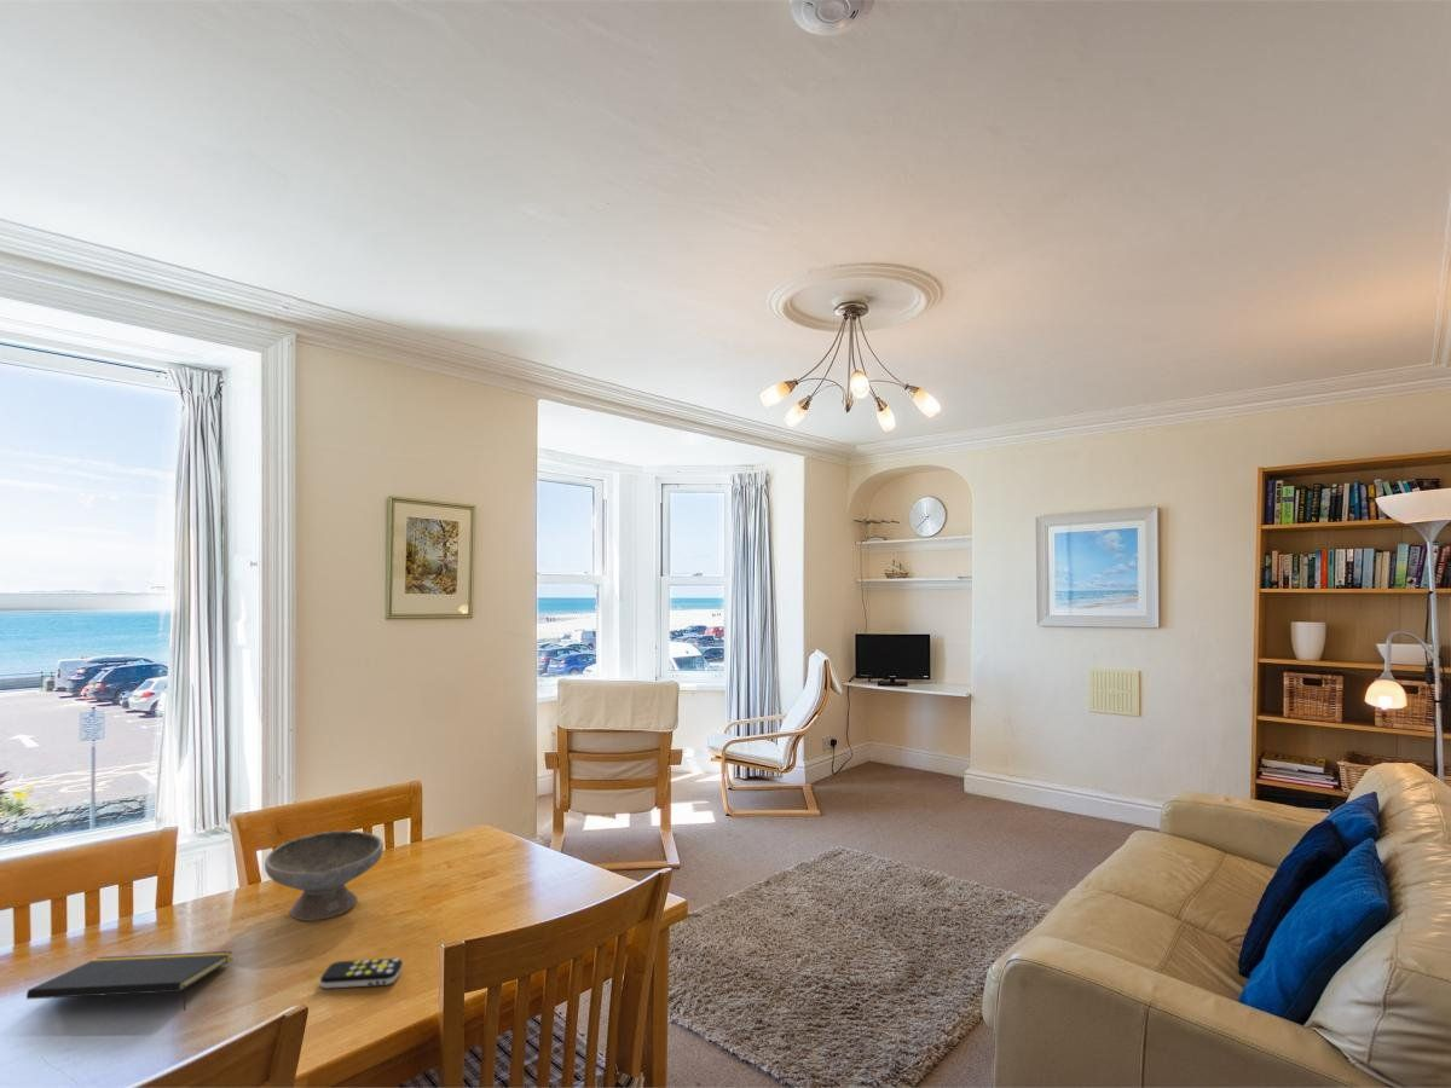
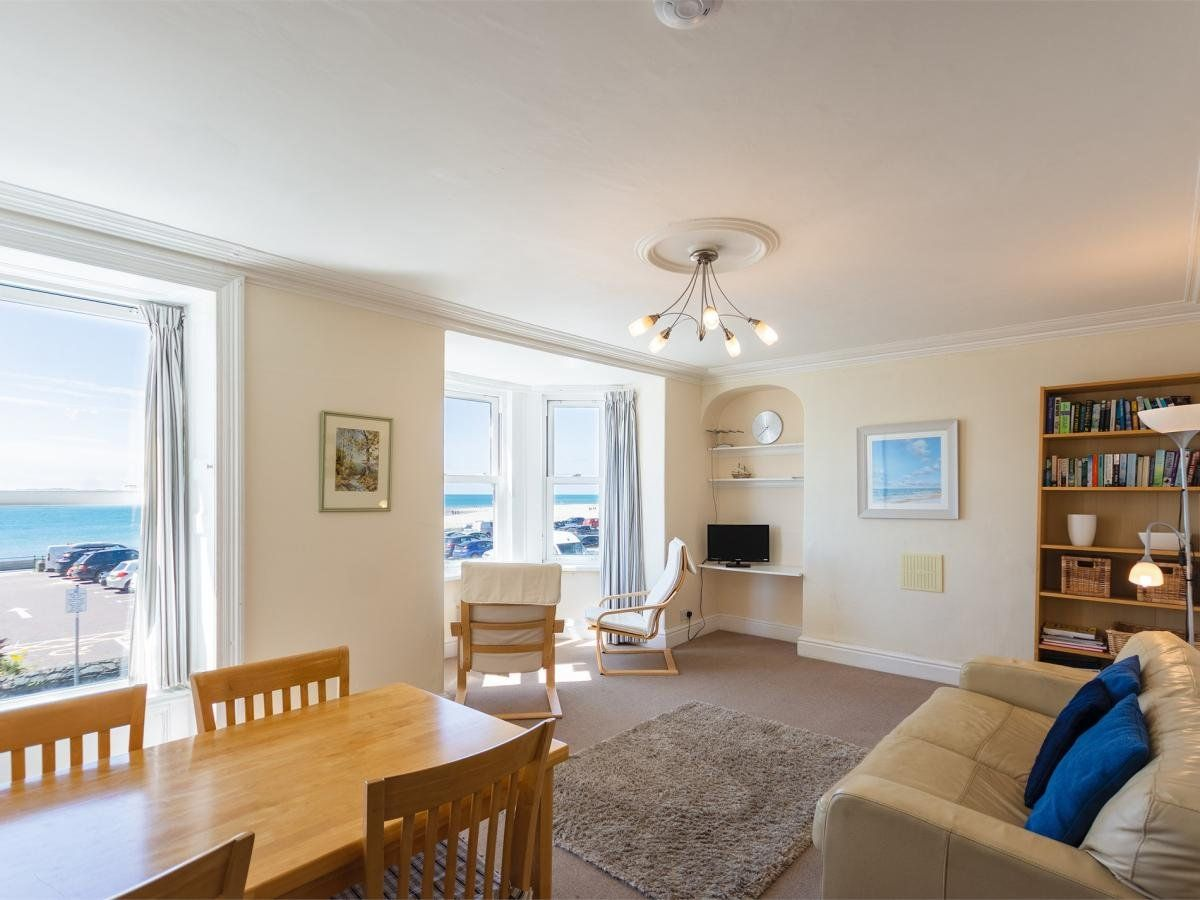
- bowl (325, 876)
- remote control (362, 972)
- notepad (137, 973)
